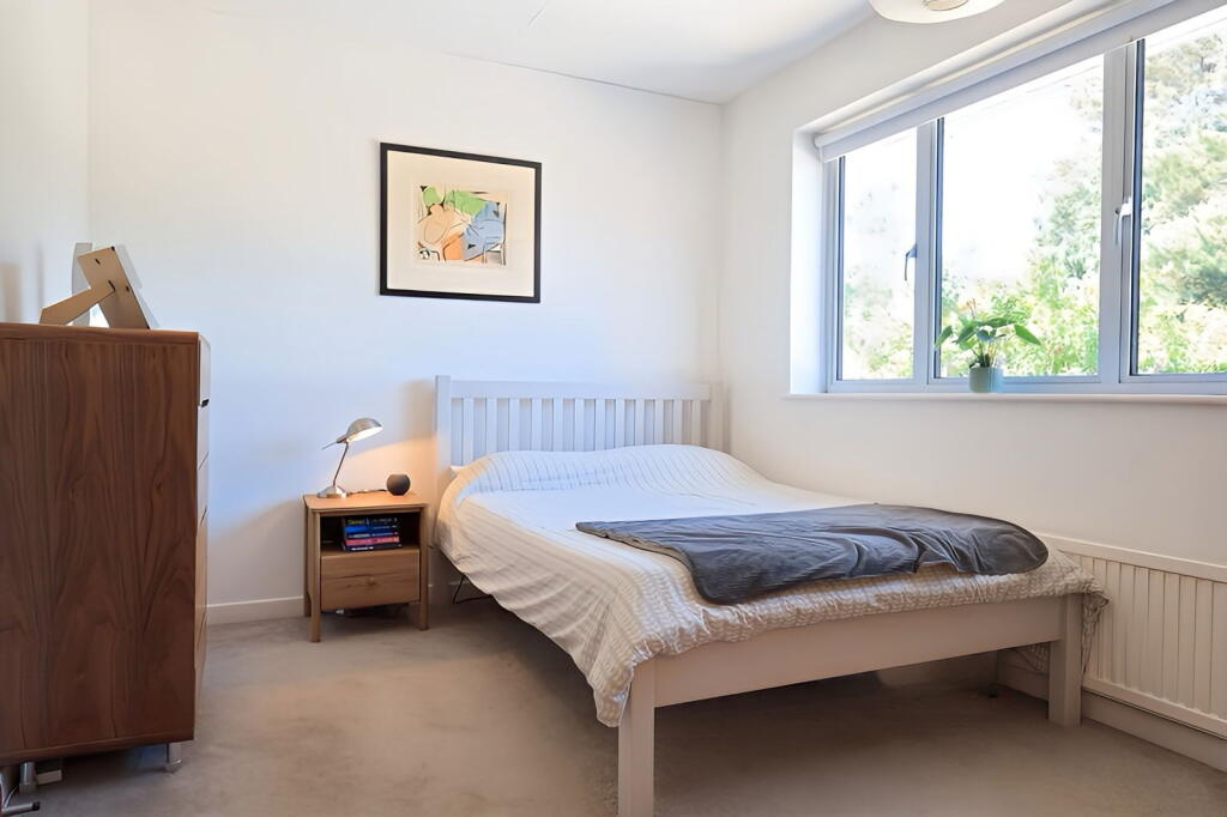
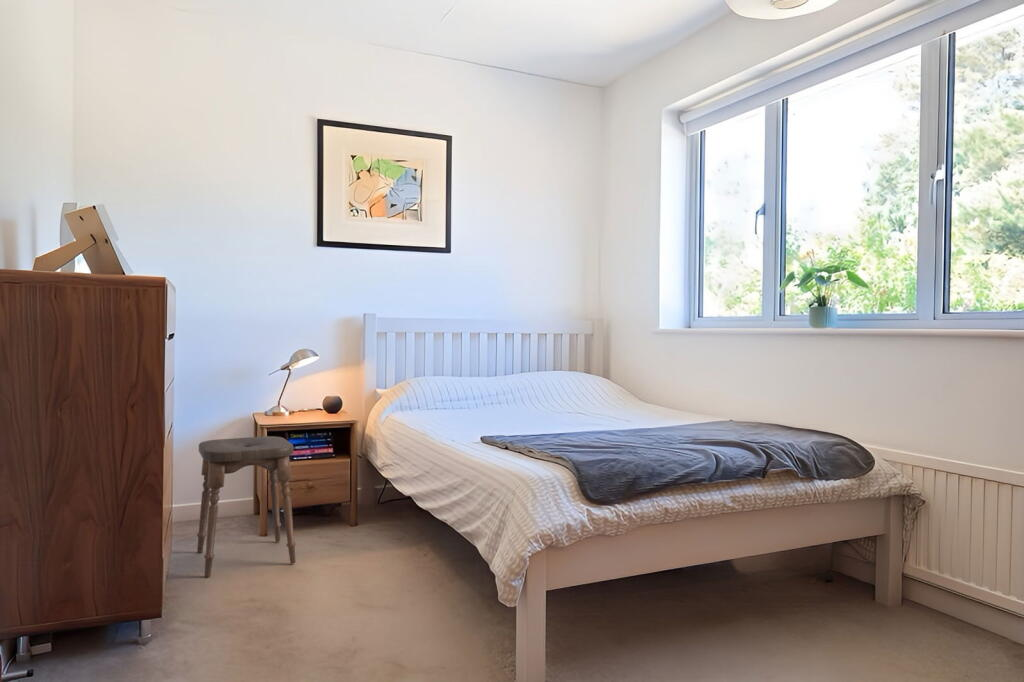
+ stool (271, 500)
